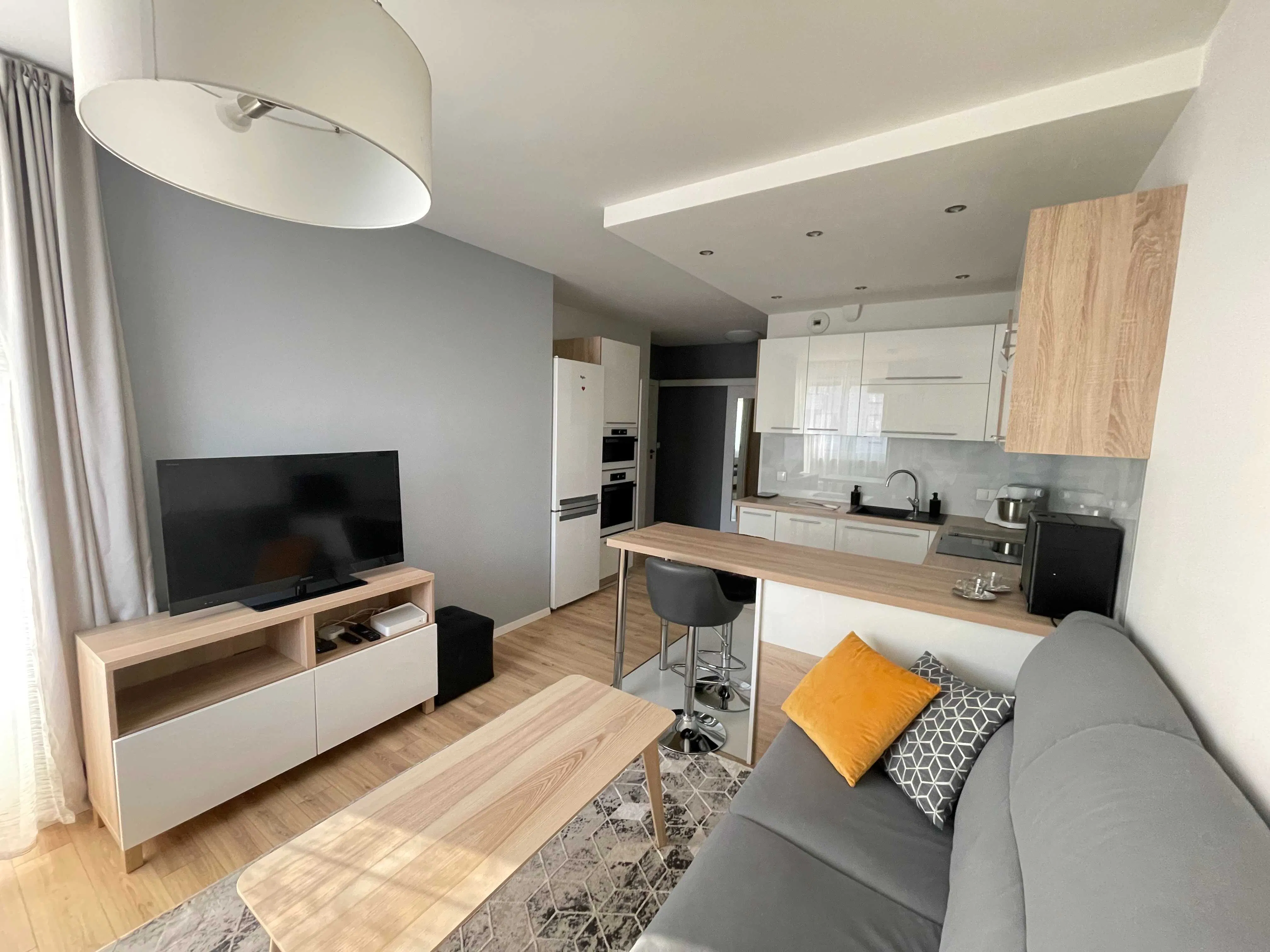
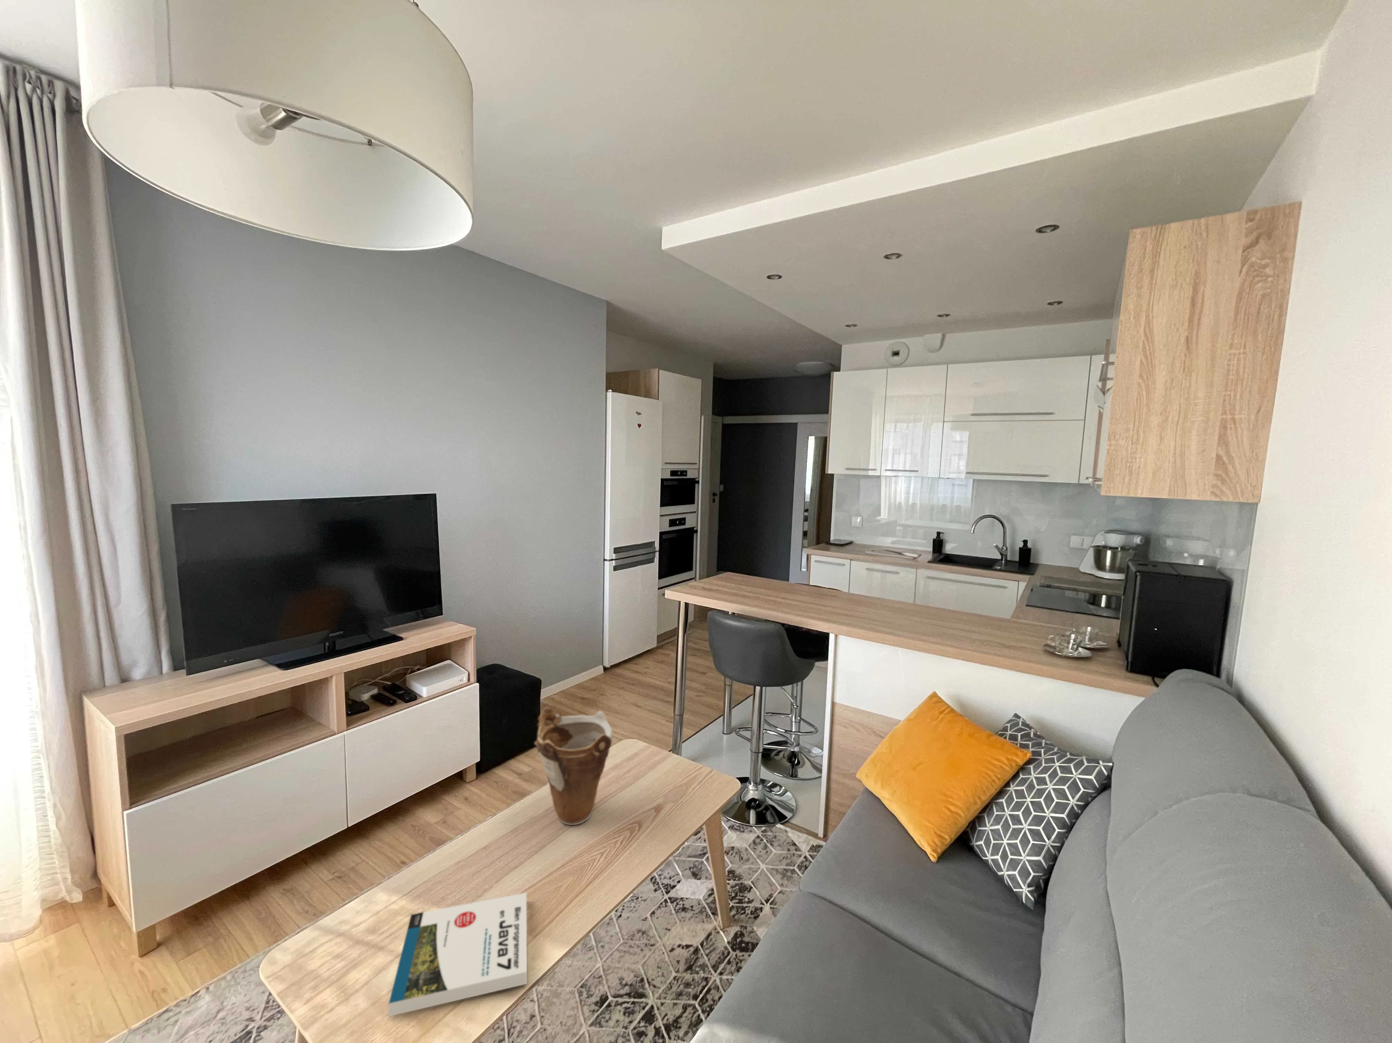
+ vase (575, 766)
+ book (466, 947)
